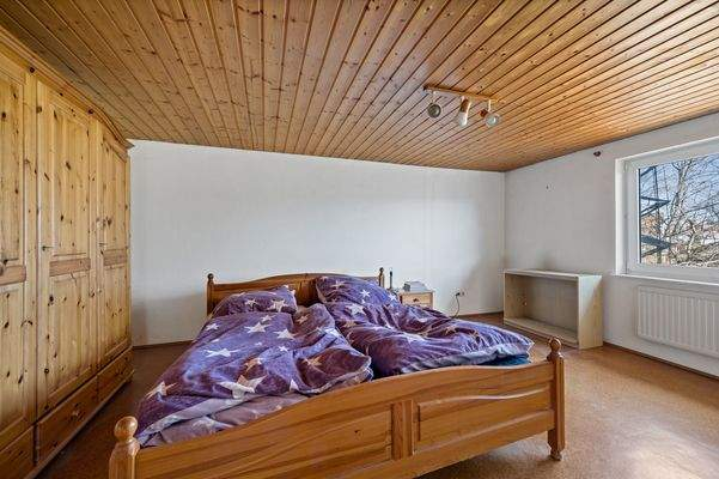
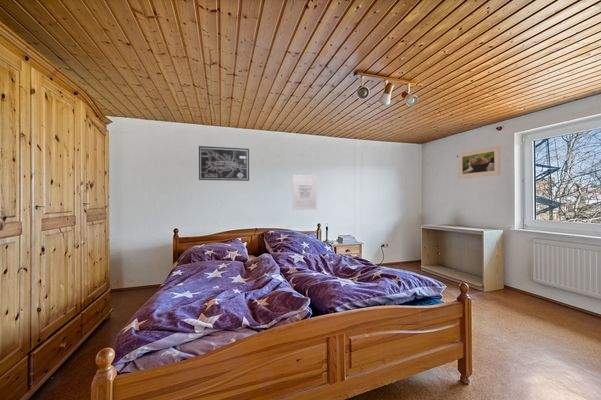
+ wall art (304, 192)
+ wall art (224, 164)
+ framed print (477, 163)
